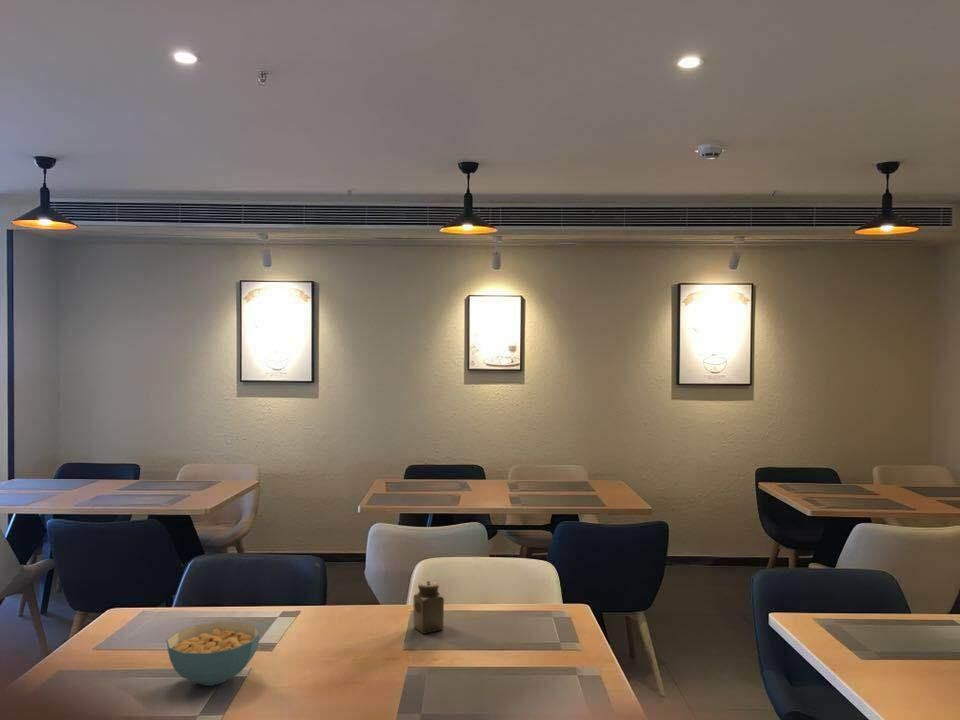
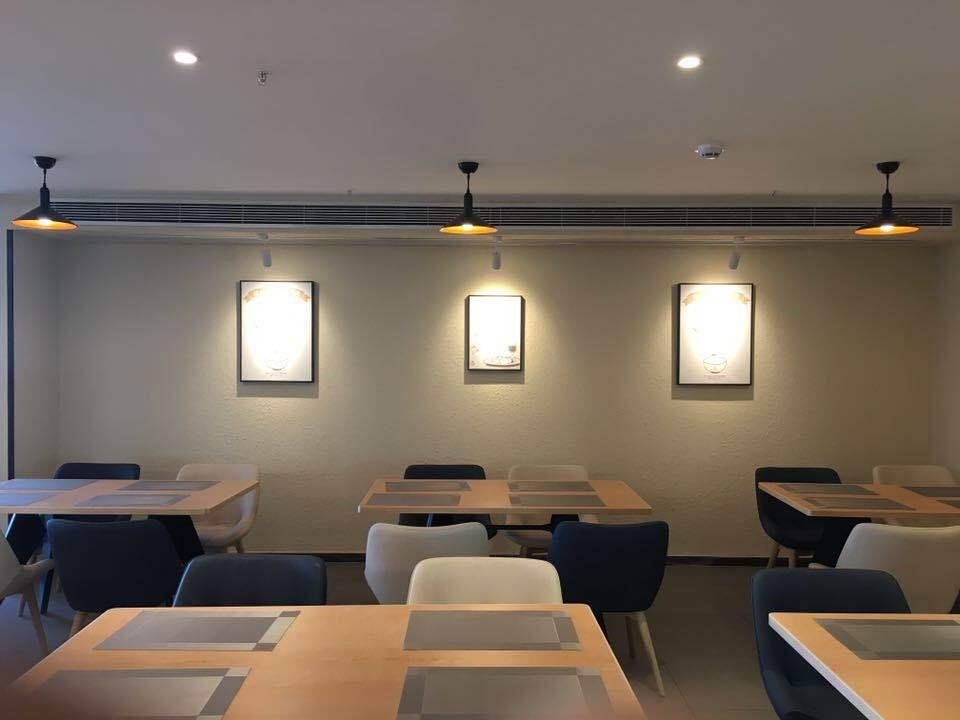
- salt shaker (428, 605)
- cereal bowl (213, 658)
